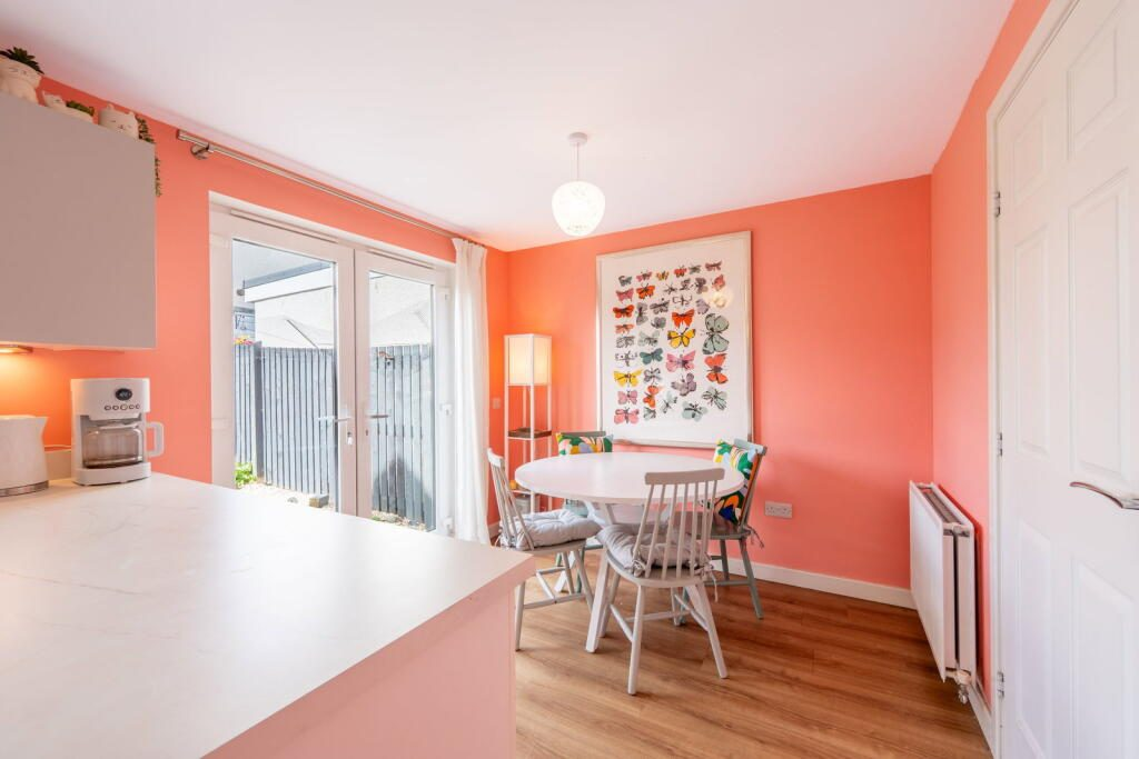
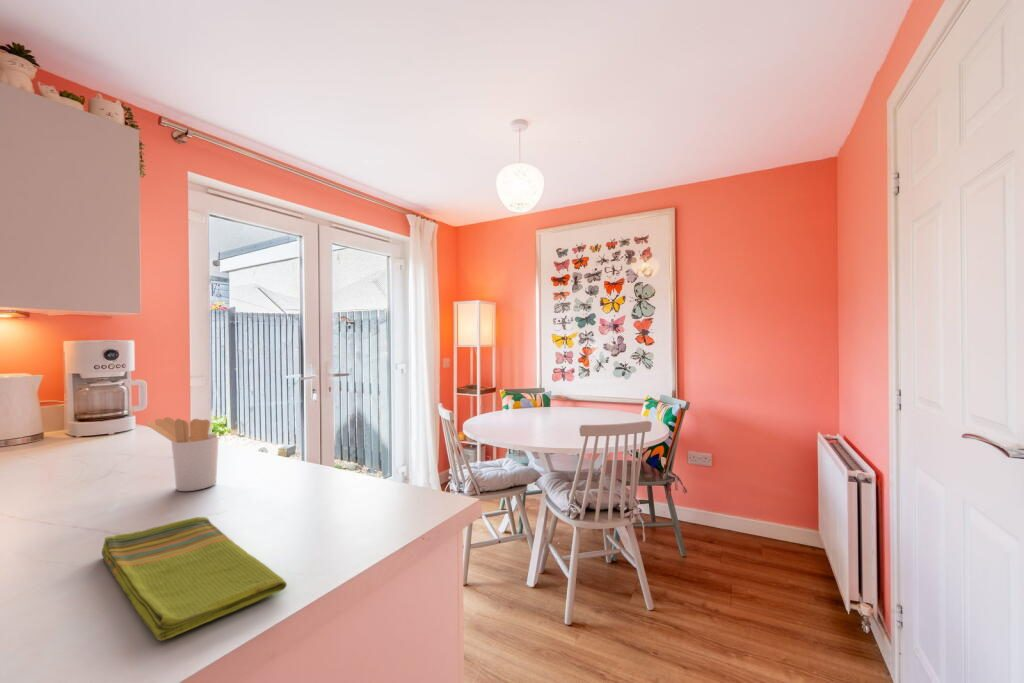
+ dish towel (187, 561)
+ utensil holder (184, 450)
